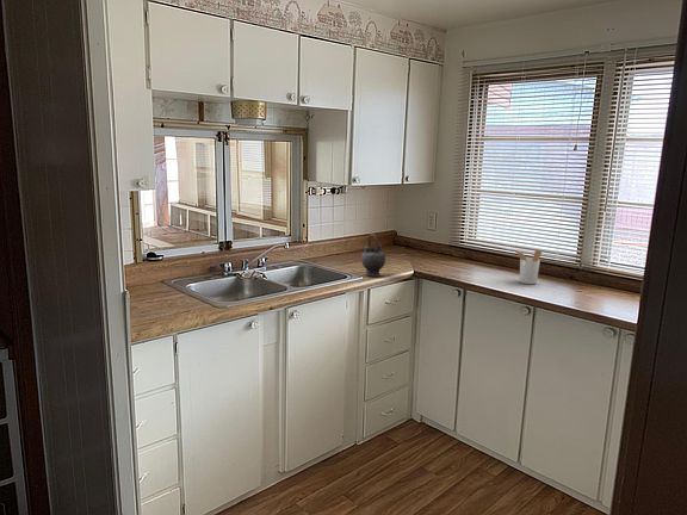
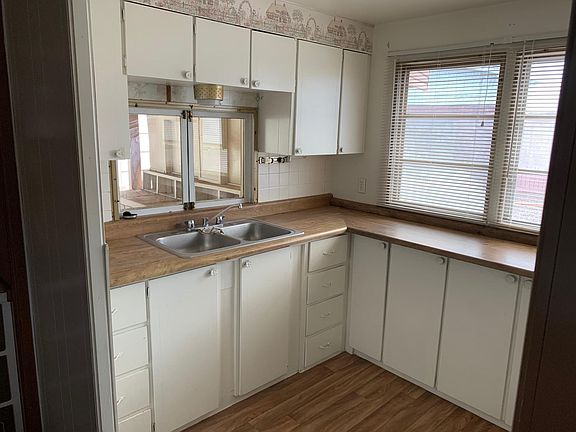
- teapot (372, 254)
- utensil holder (525, 265)
